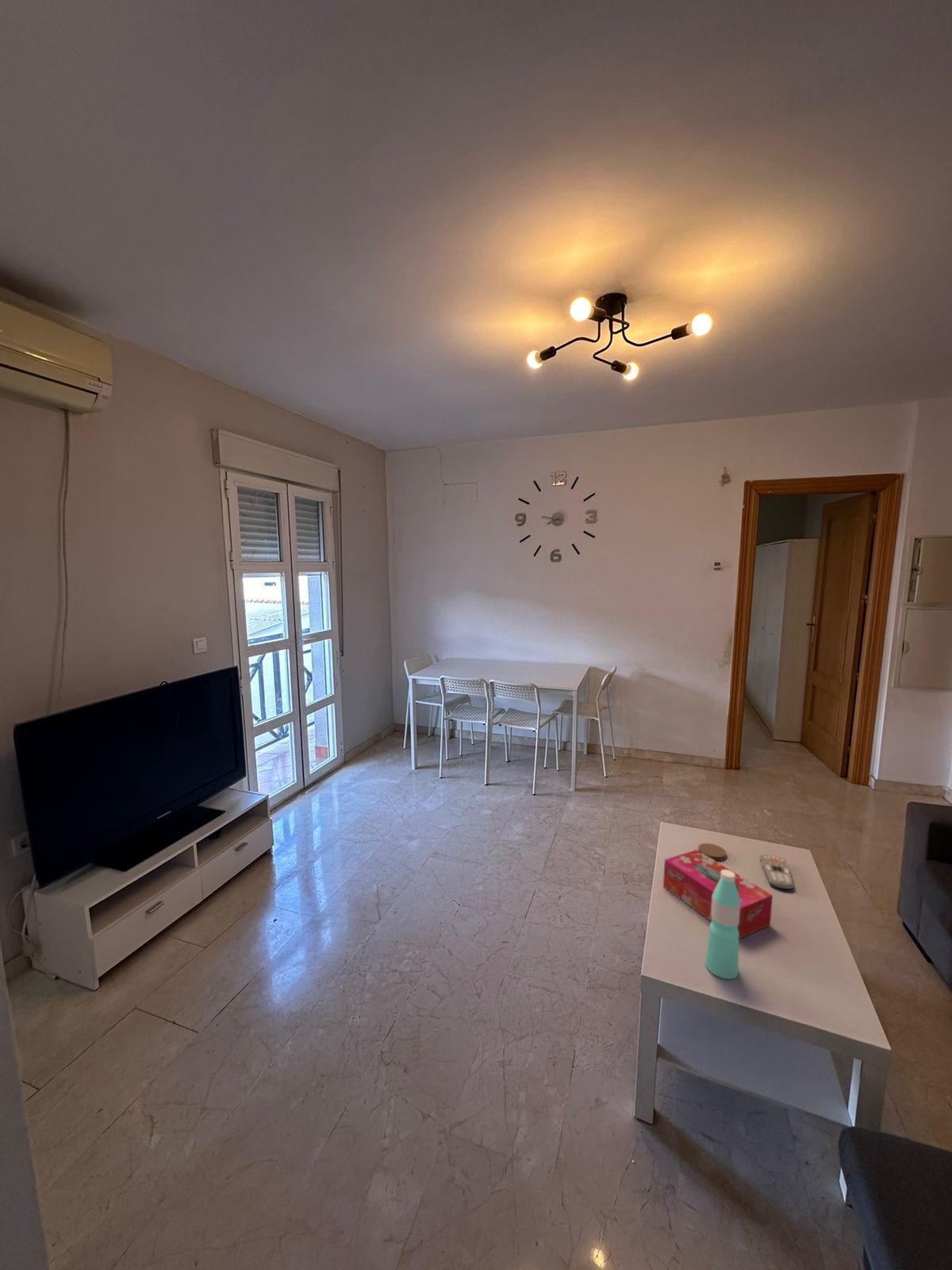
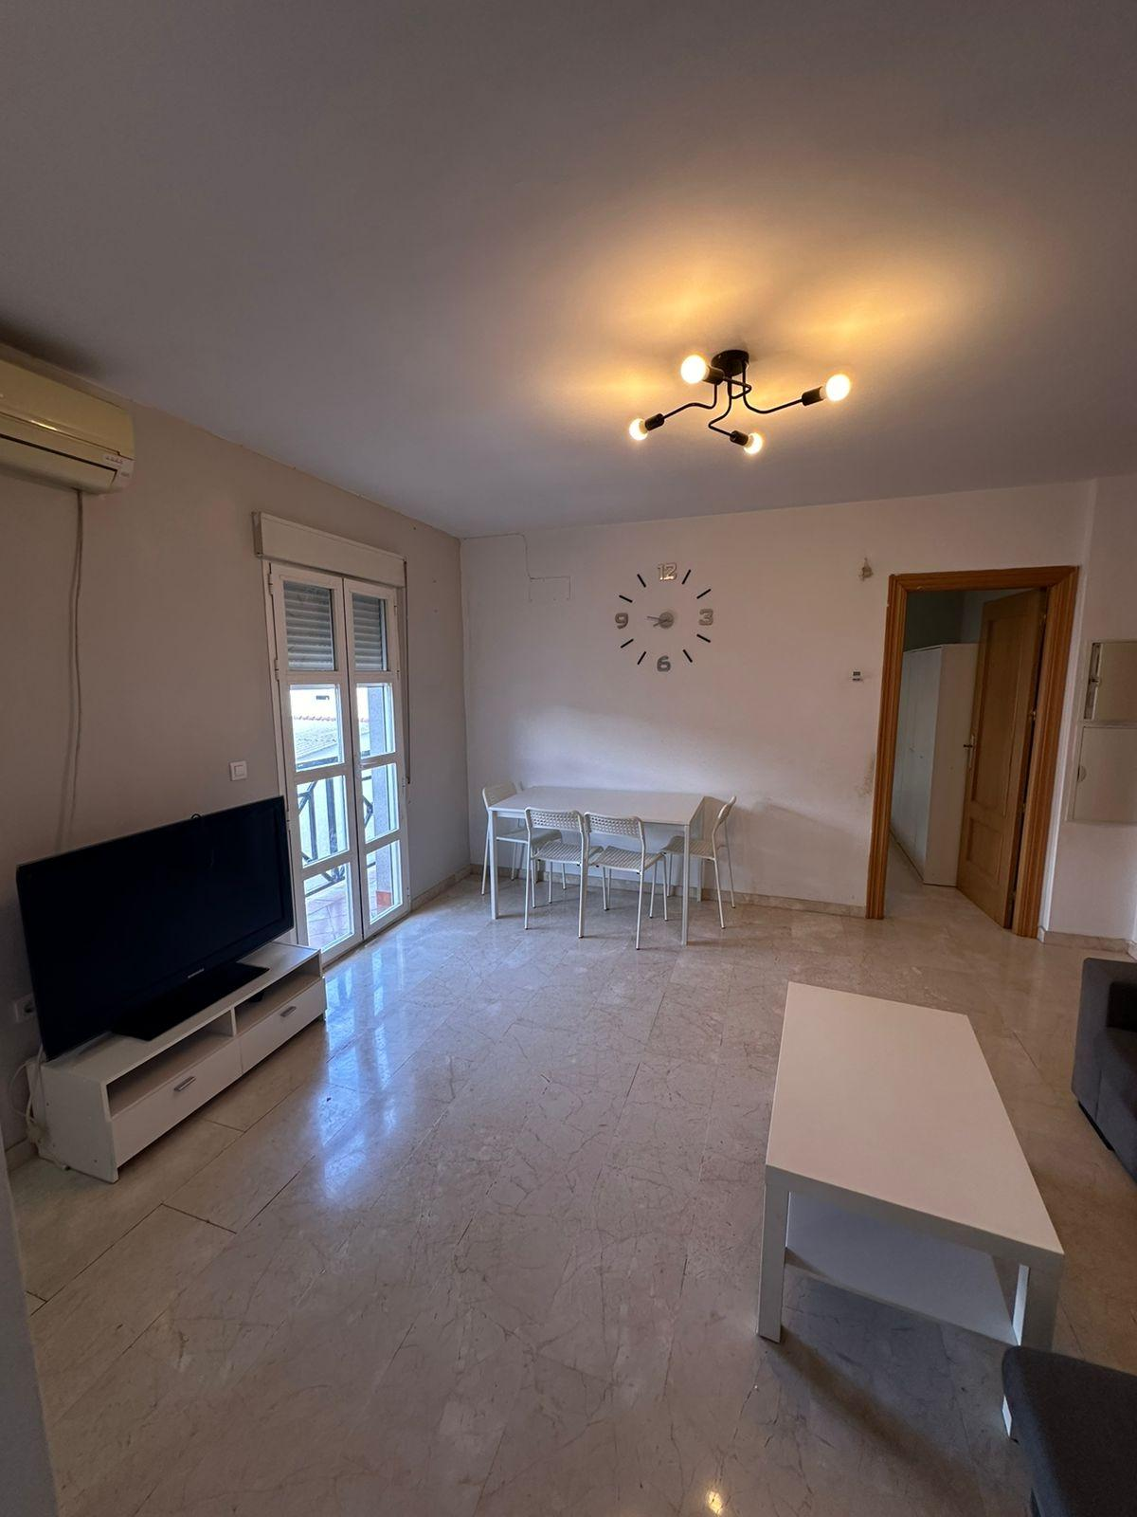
- tissue box (714, 890)
- coaster (712, 851)
- remote control (777, 872)
- water bottle (724, 921)
